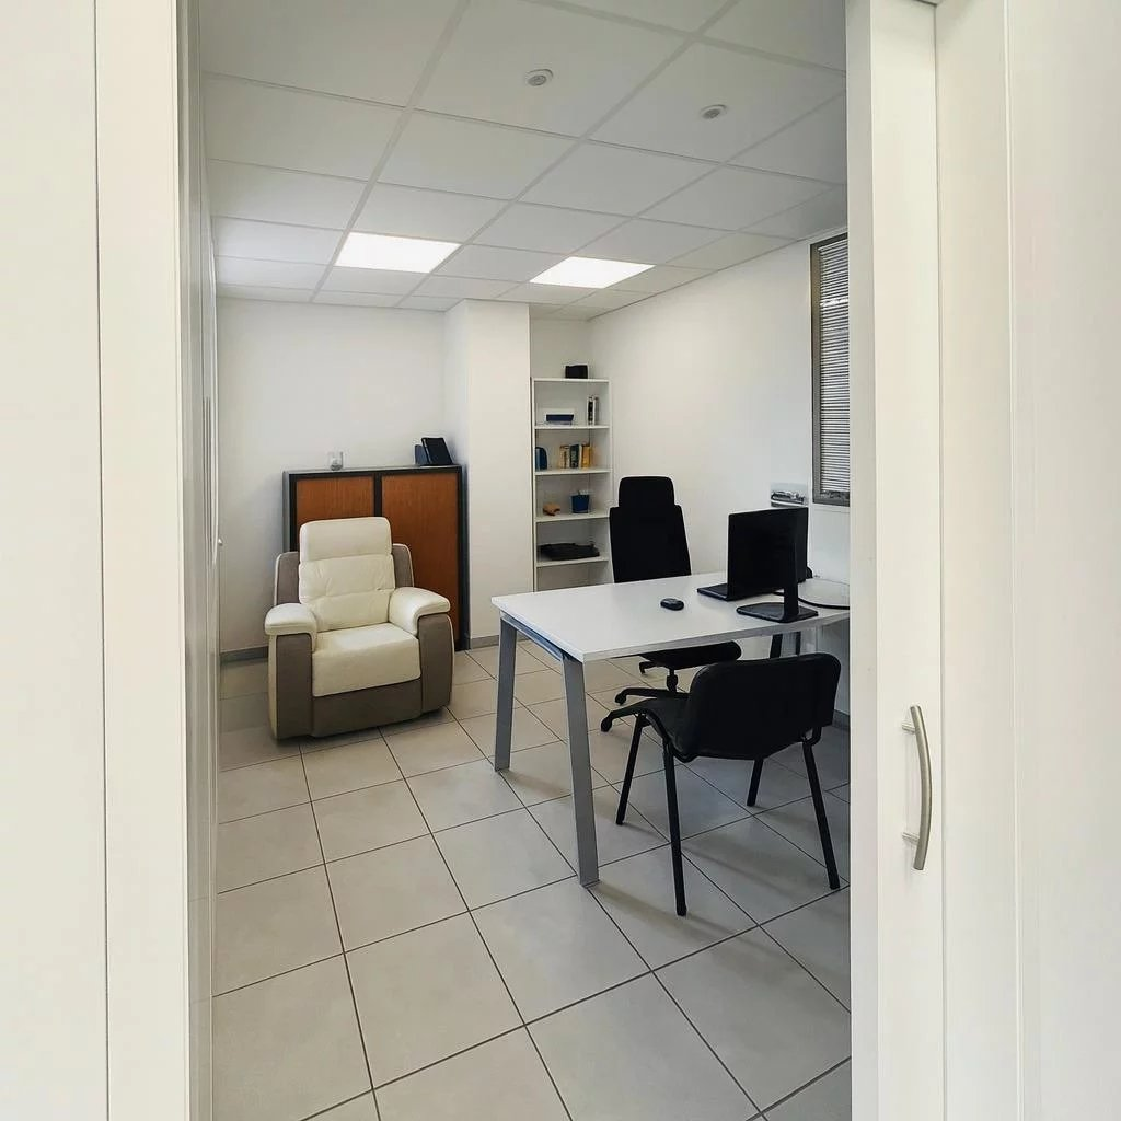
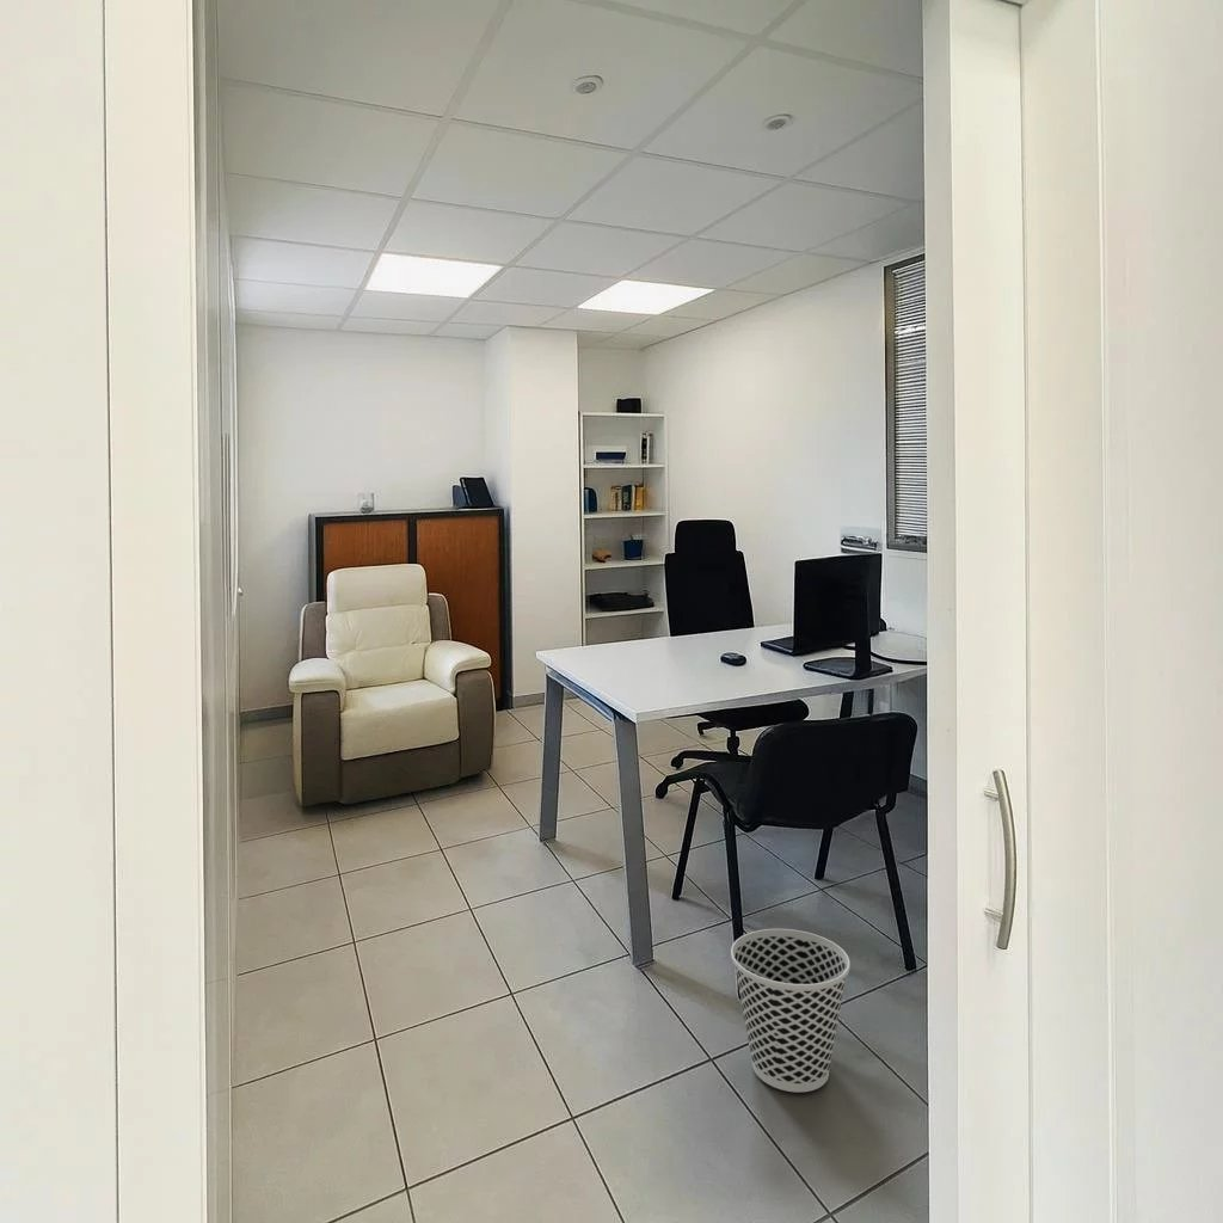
+ wastebasket (789, 1010)
